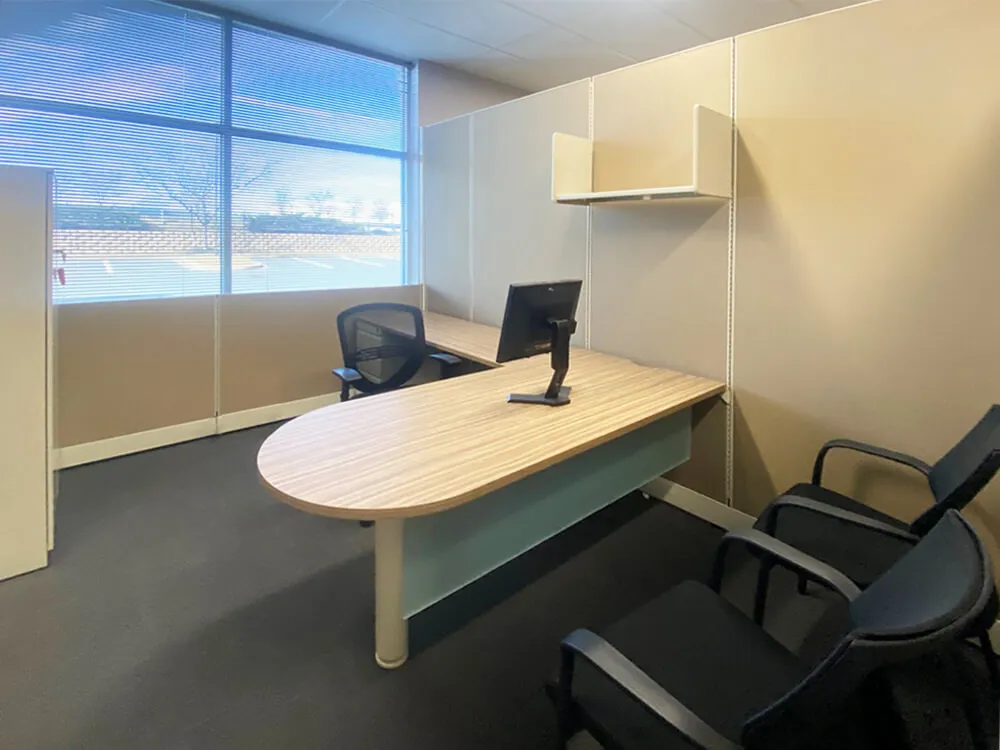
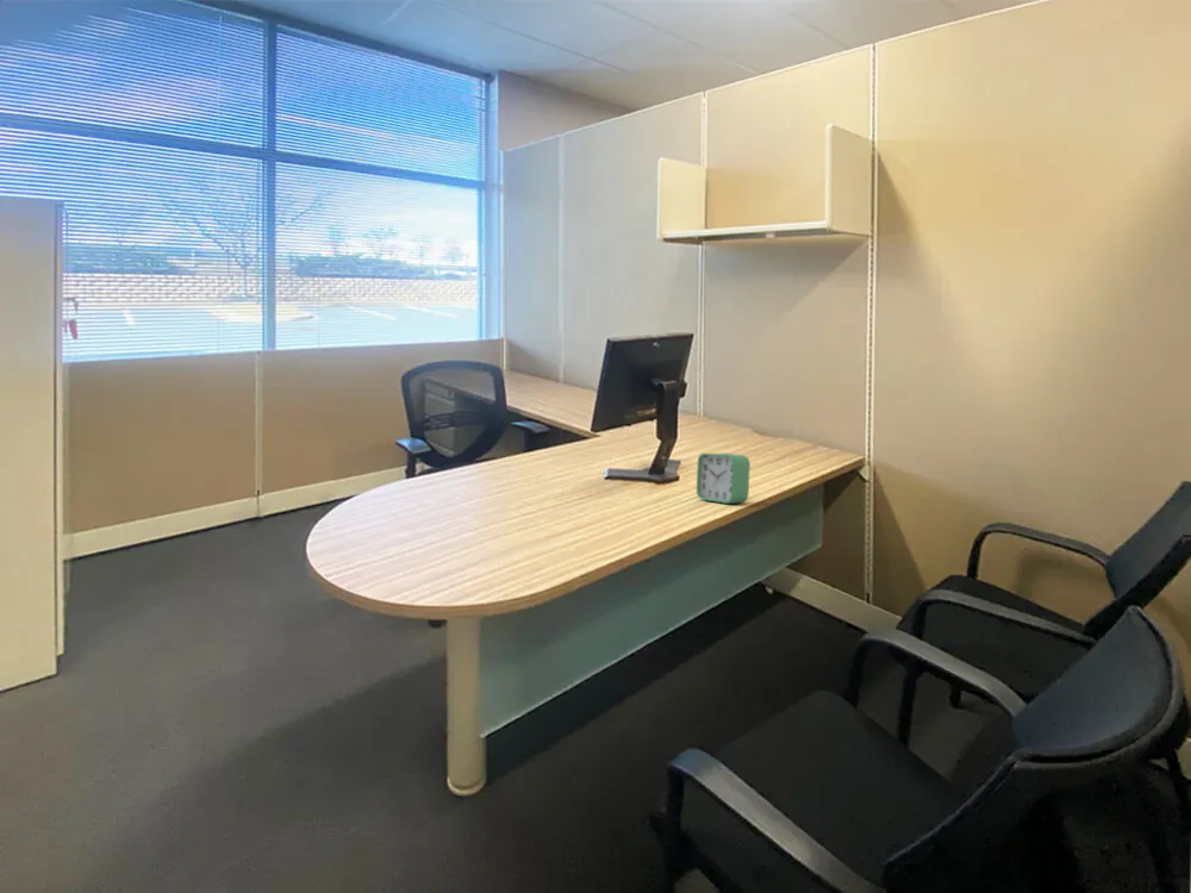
+ alarm clock (722, 476)
